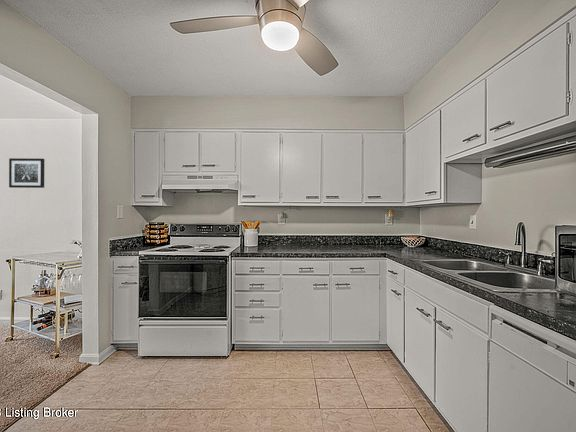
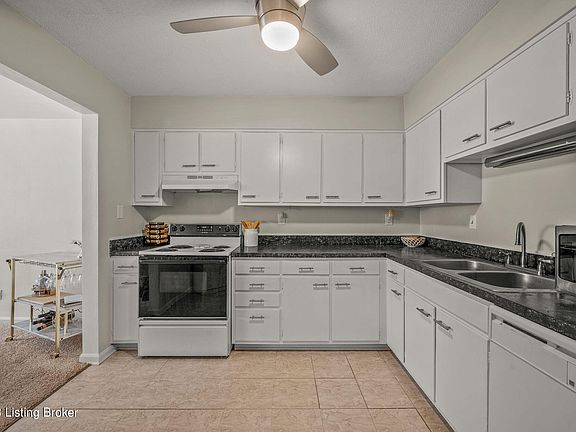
- wall art (26, 173)
